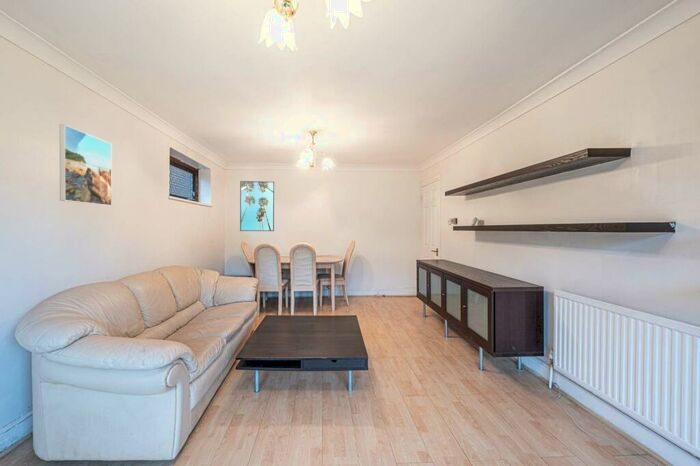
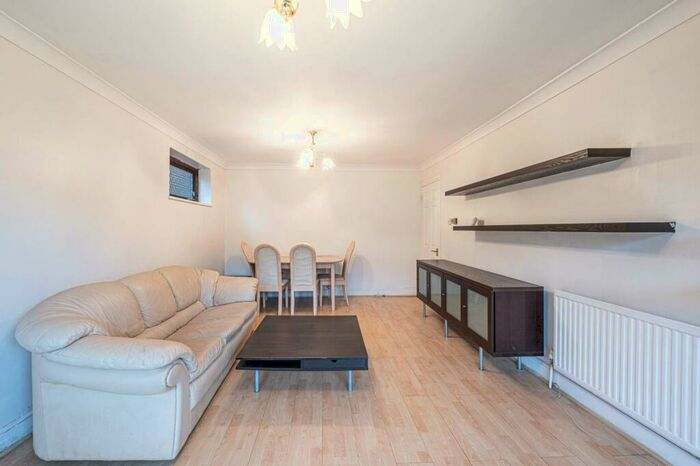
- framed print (257, 206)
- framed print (88, 169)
